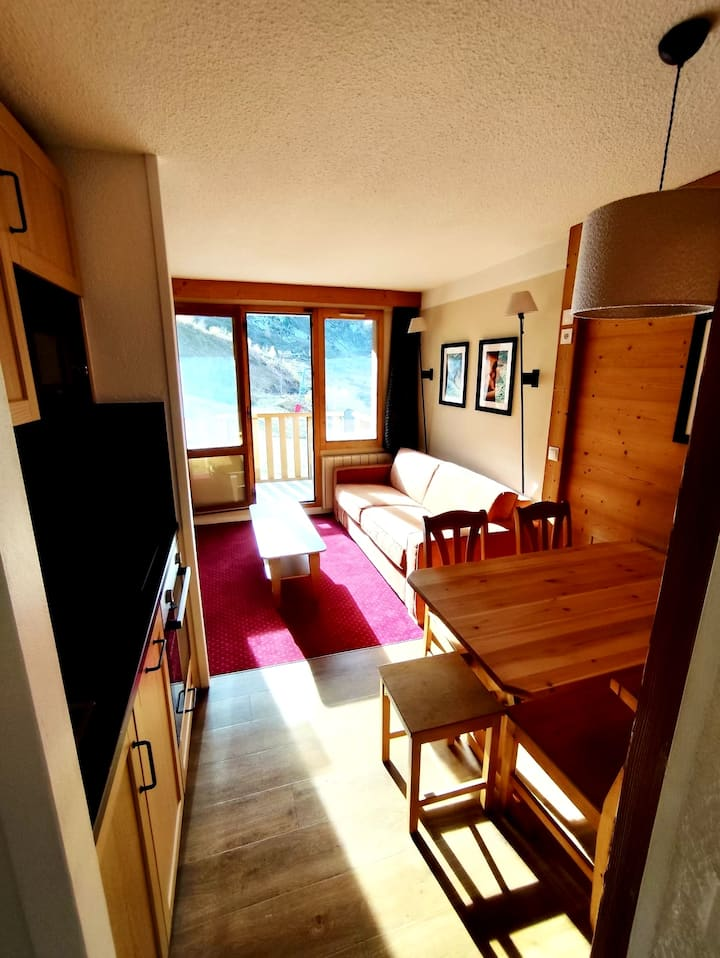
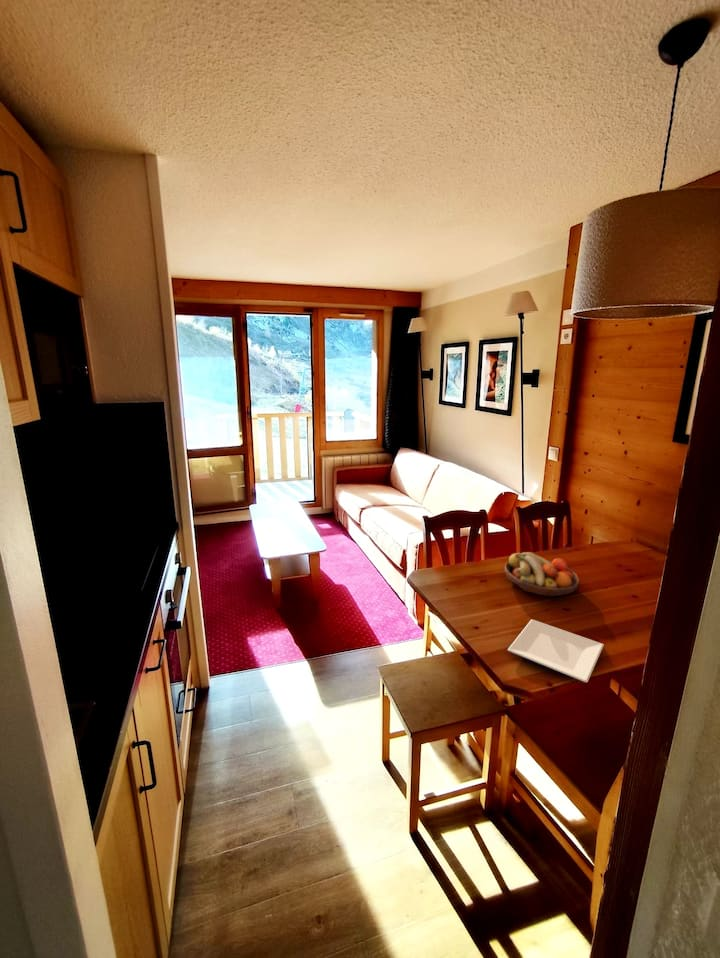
+ plate (555, 649)
+ fruit bowl (540, 569)
